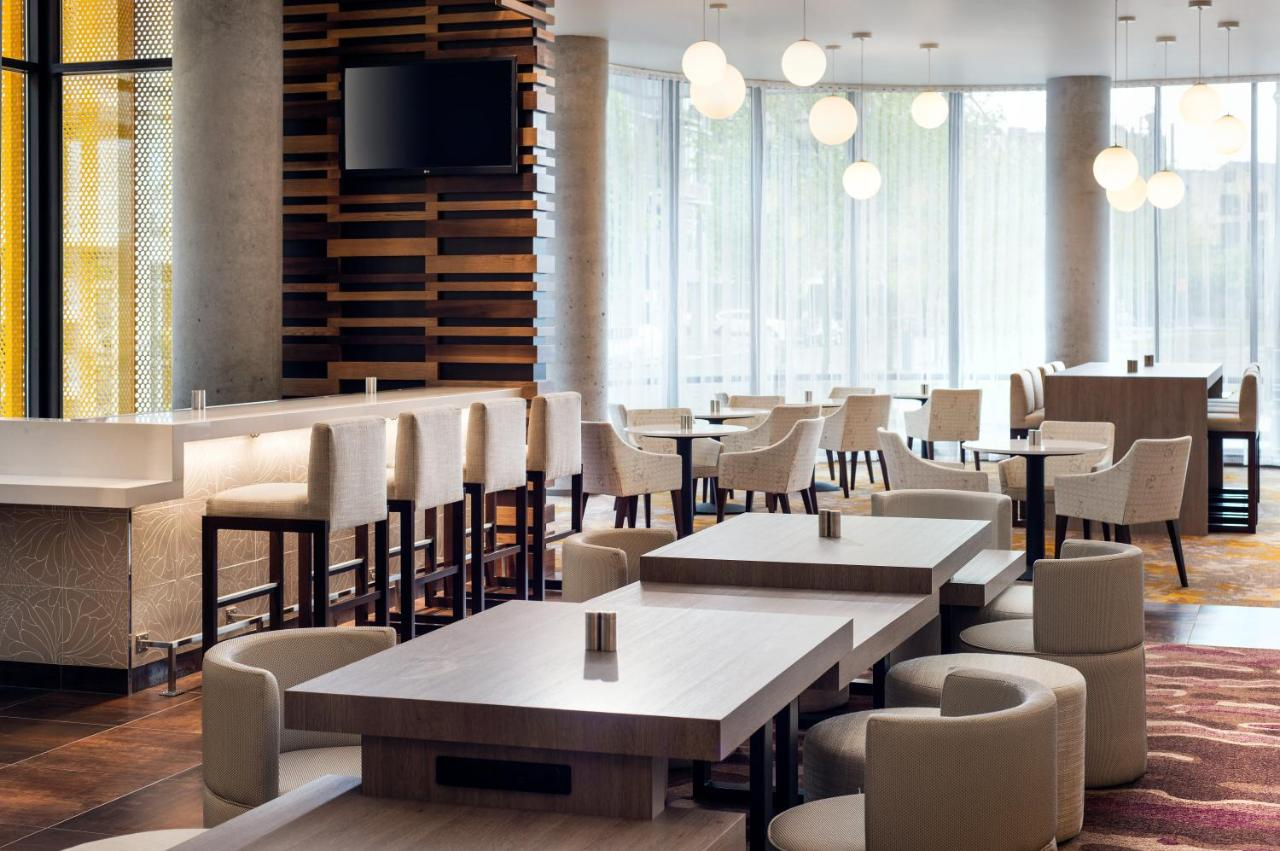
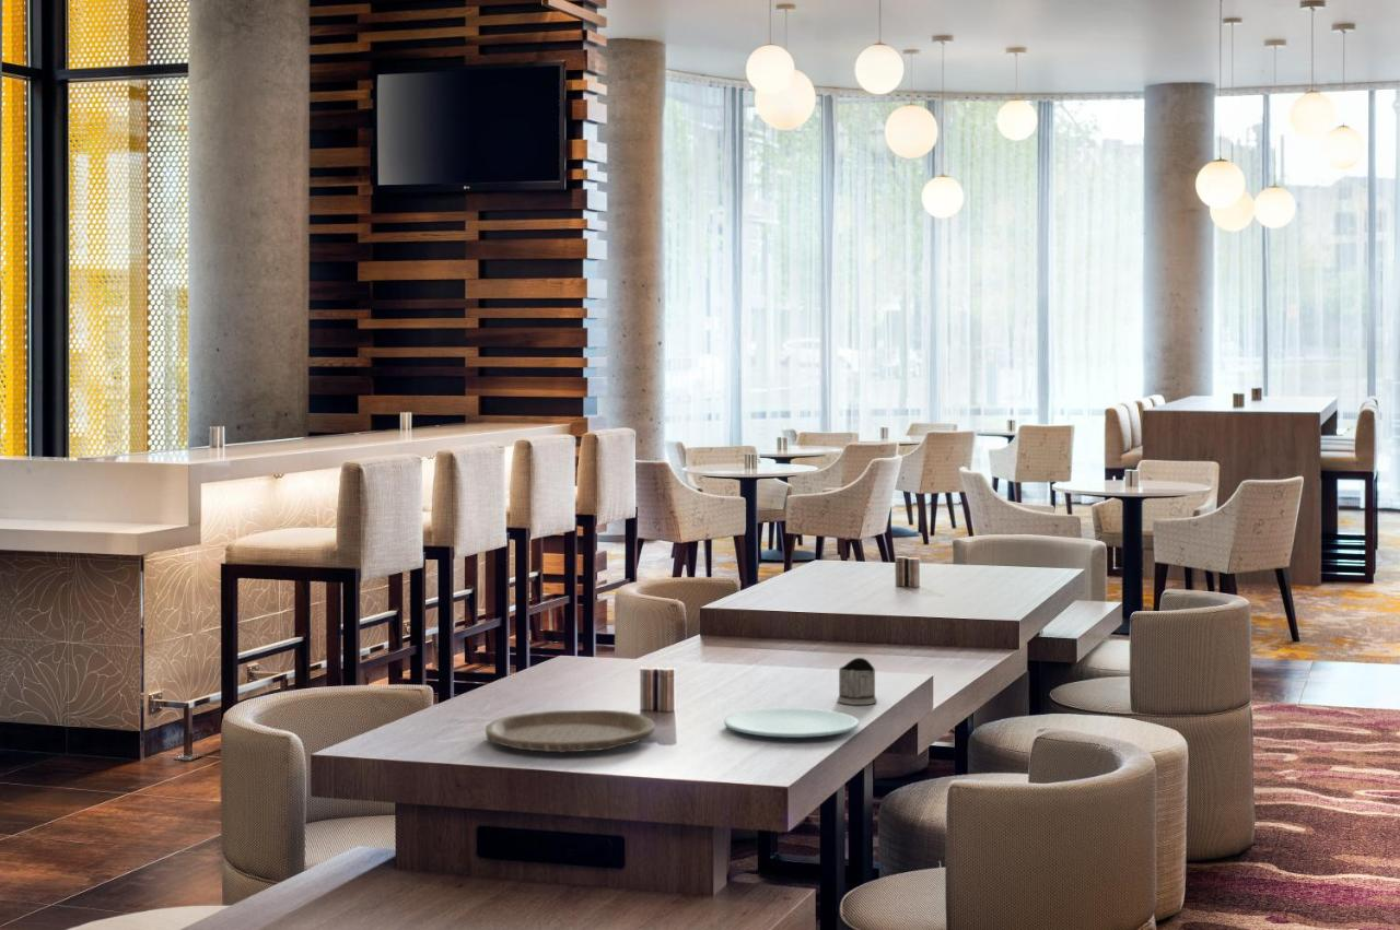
+ plate (570, 731)
+ tea glass holder (855, 681)
+ paper plate (791, 725)
